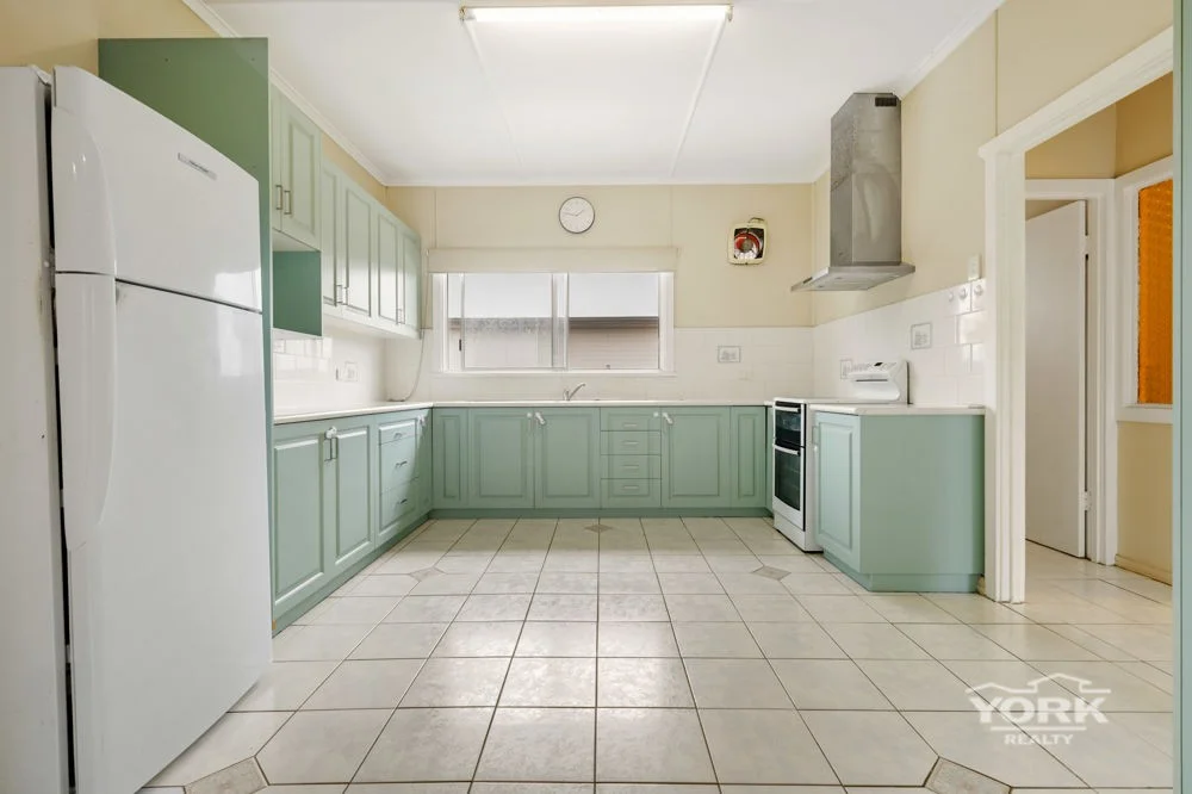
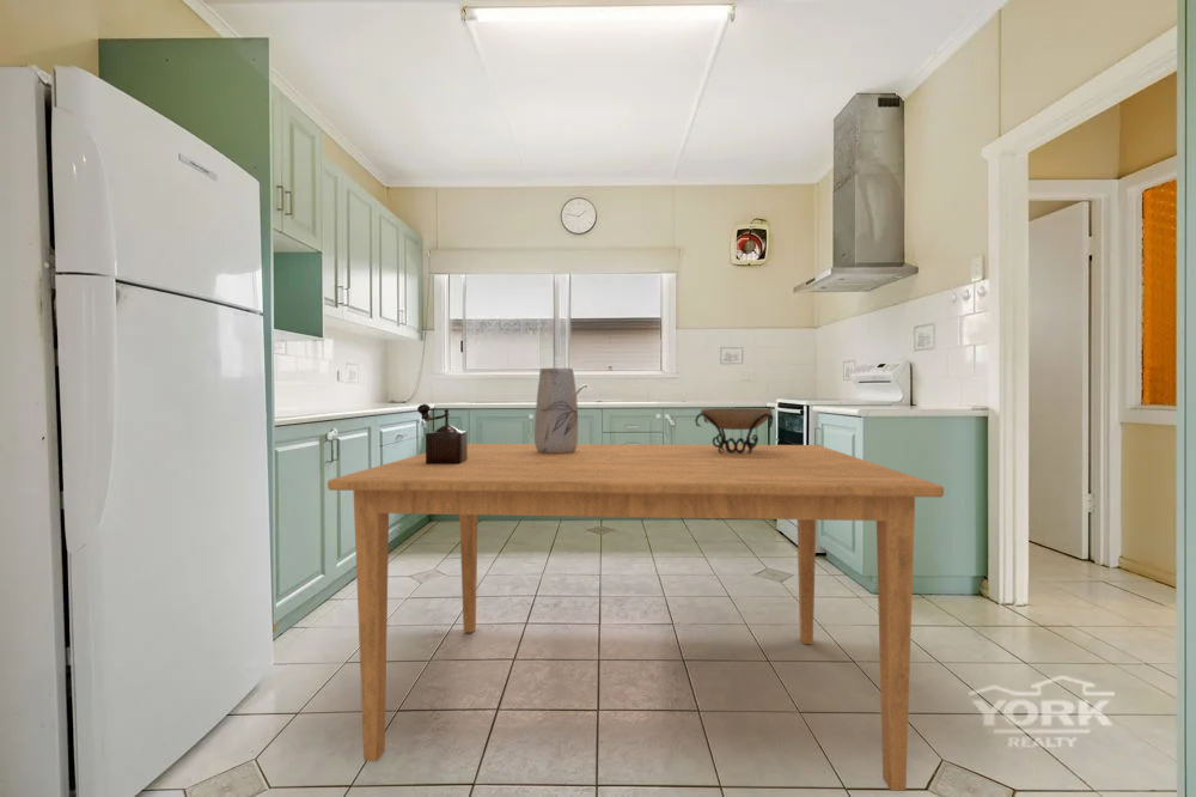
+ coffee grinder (439, 432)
+ dining table (629, 516)
+ decorative bowl (736, 428)
+ vase (556, 409)
